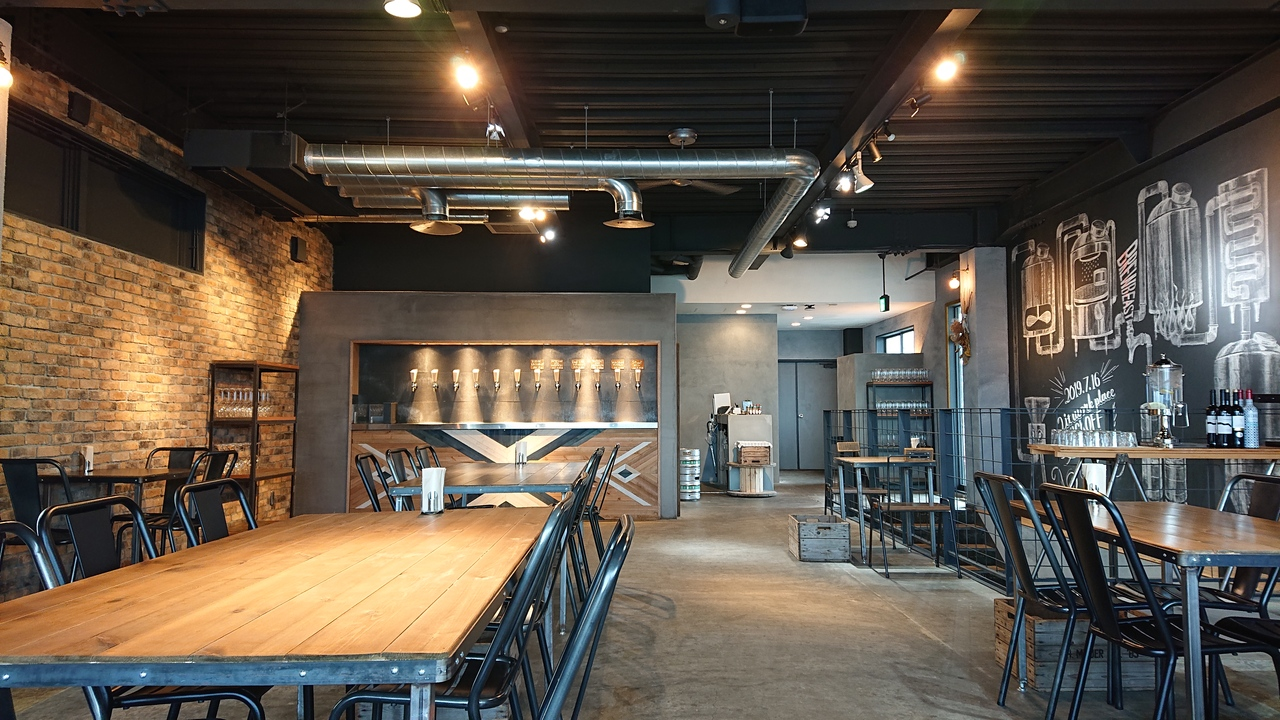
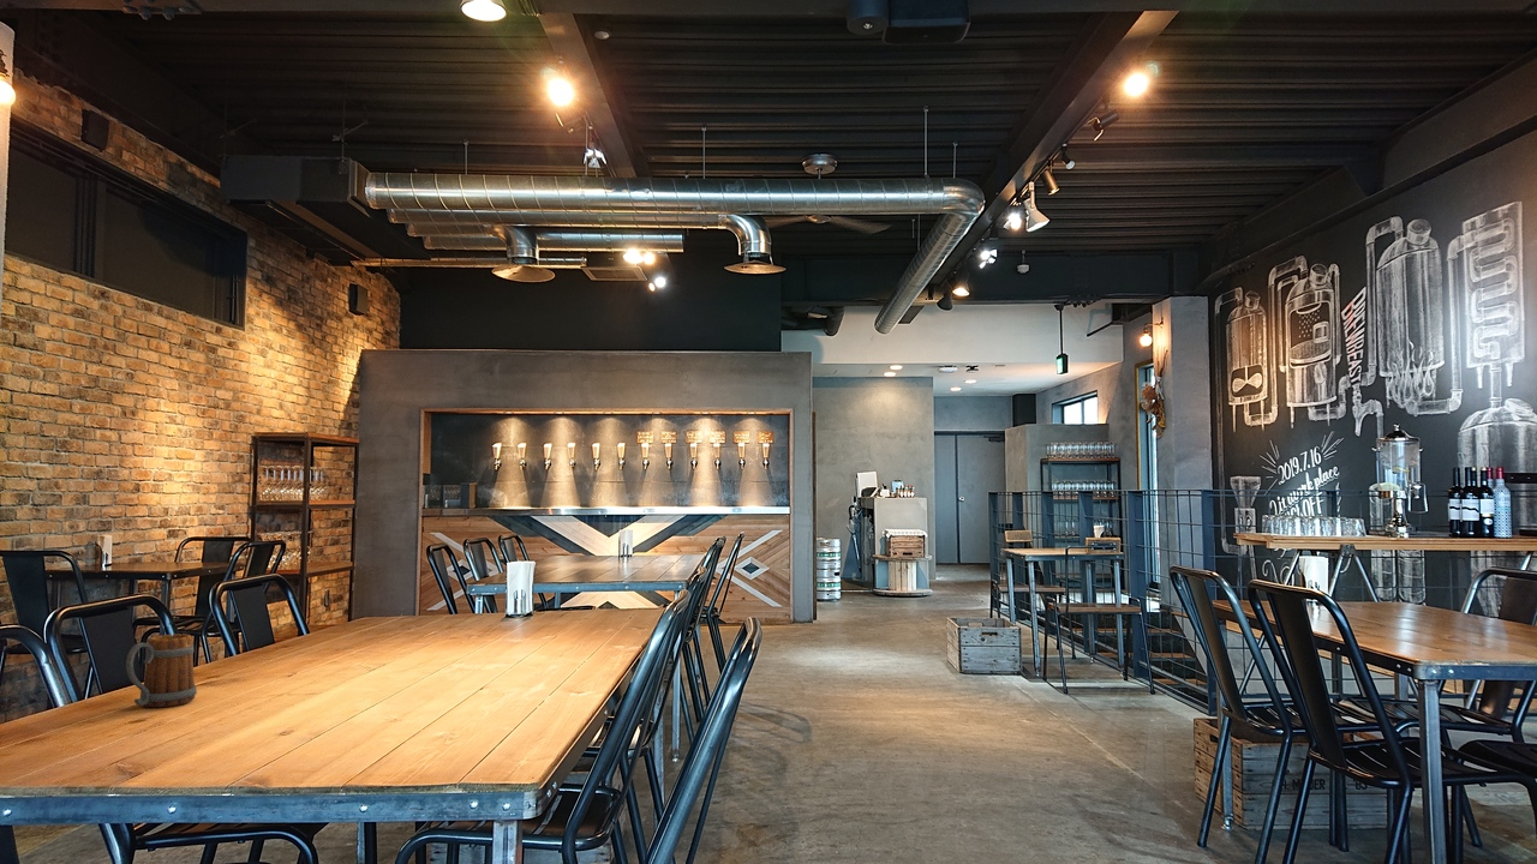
+ beer mug (160, 671)
